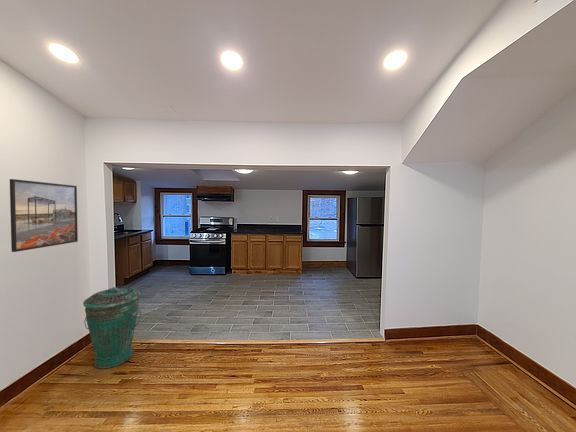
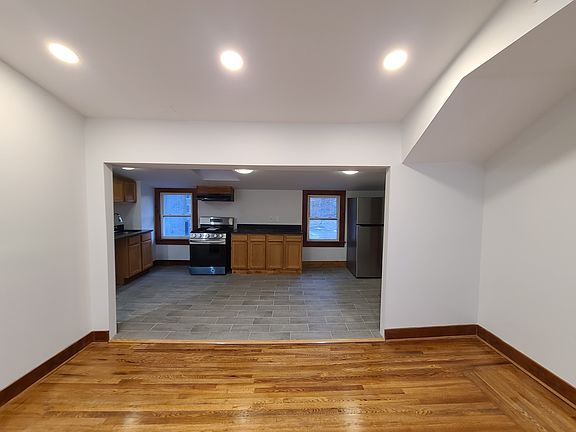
- trash can (113, 323)
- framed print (48, 214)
